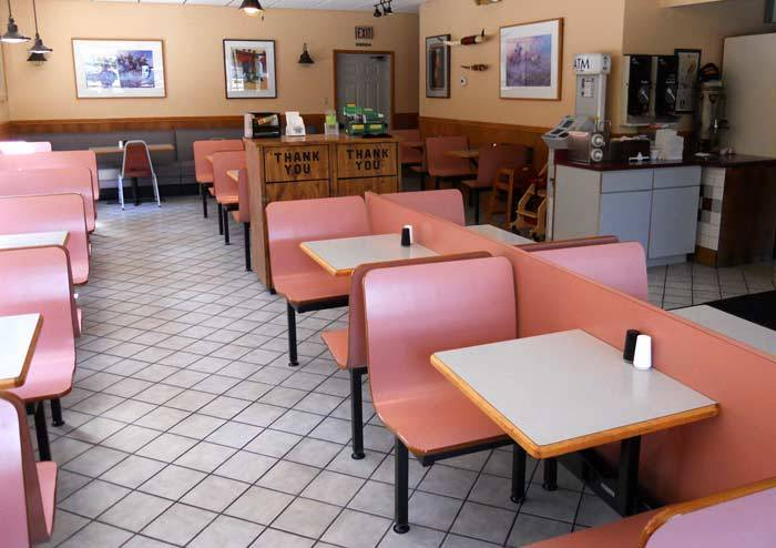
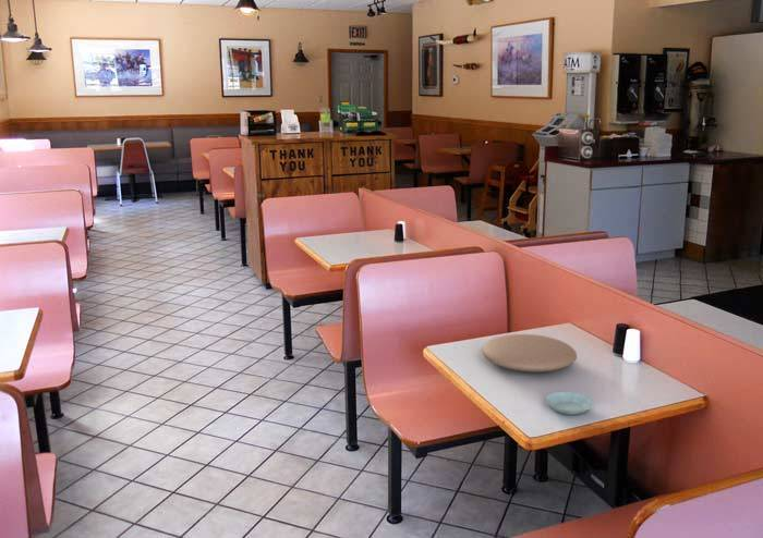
+ plate (529, 349)
+ saucer (568, 404)
